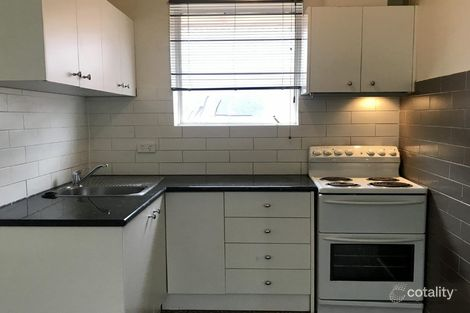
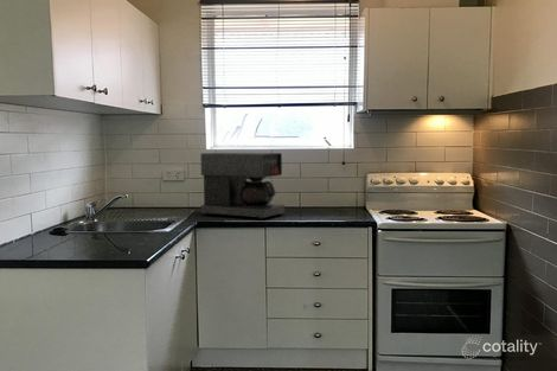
+ coffee maker (242, 184)
